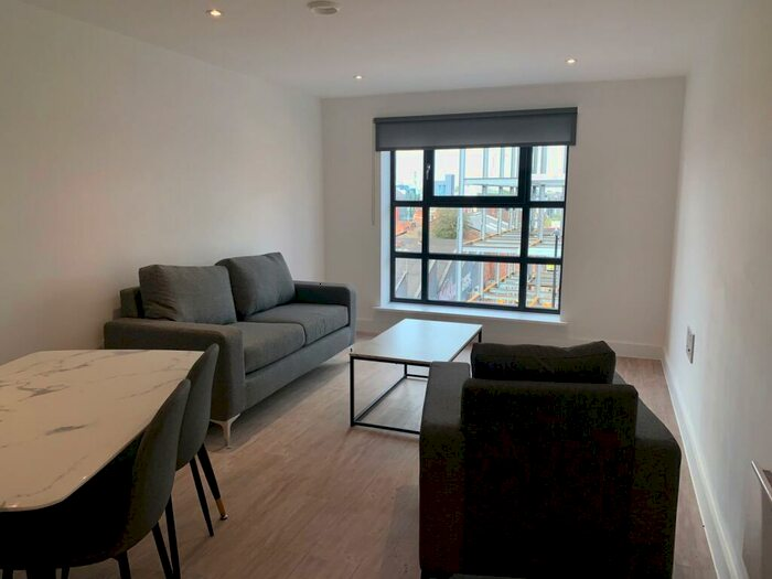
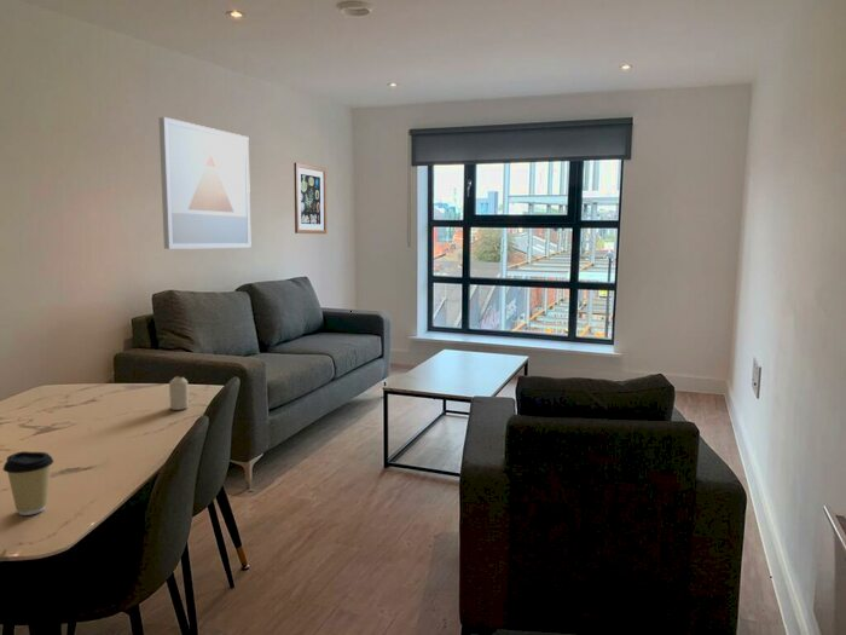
+ coffee cup (29, 483)
+ candle (179, 392)
+ wall art (311, 200)
+ wall art (209, 189)
